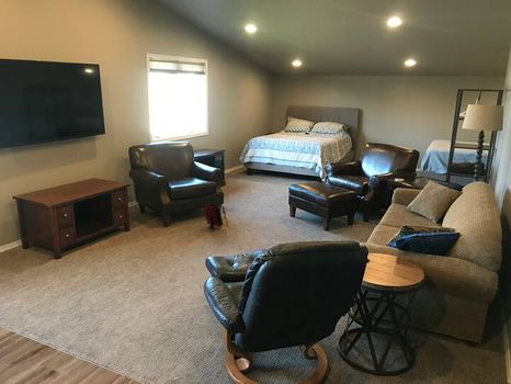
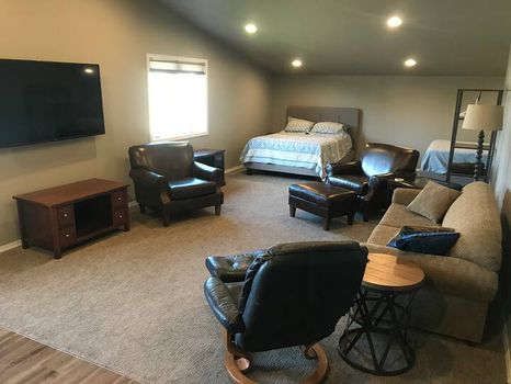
- backpack (216, 213)
